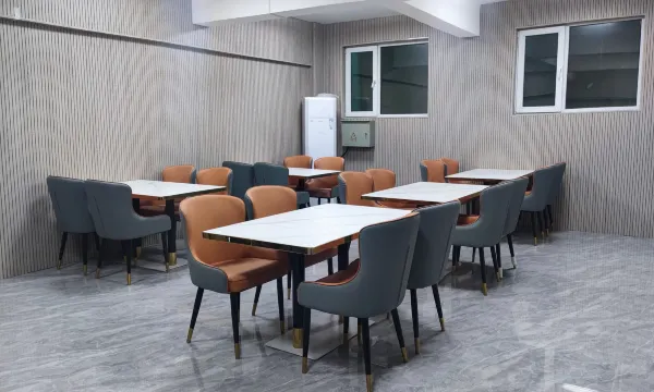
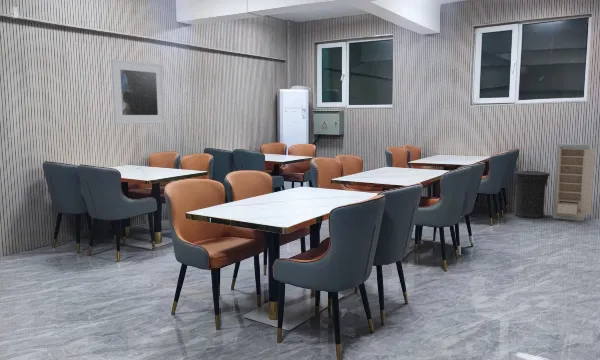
+ trash can (530, 192)
+ storage cabinet (574, 181)
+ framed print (139, 93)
